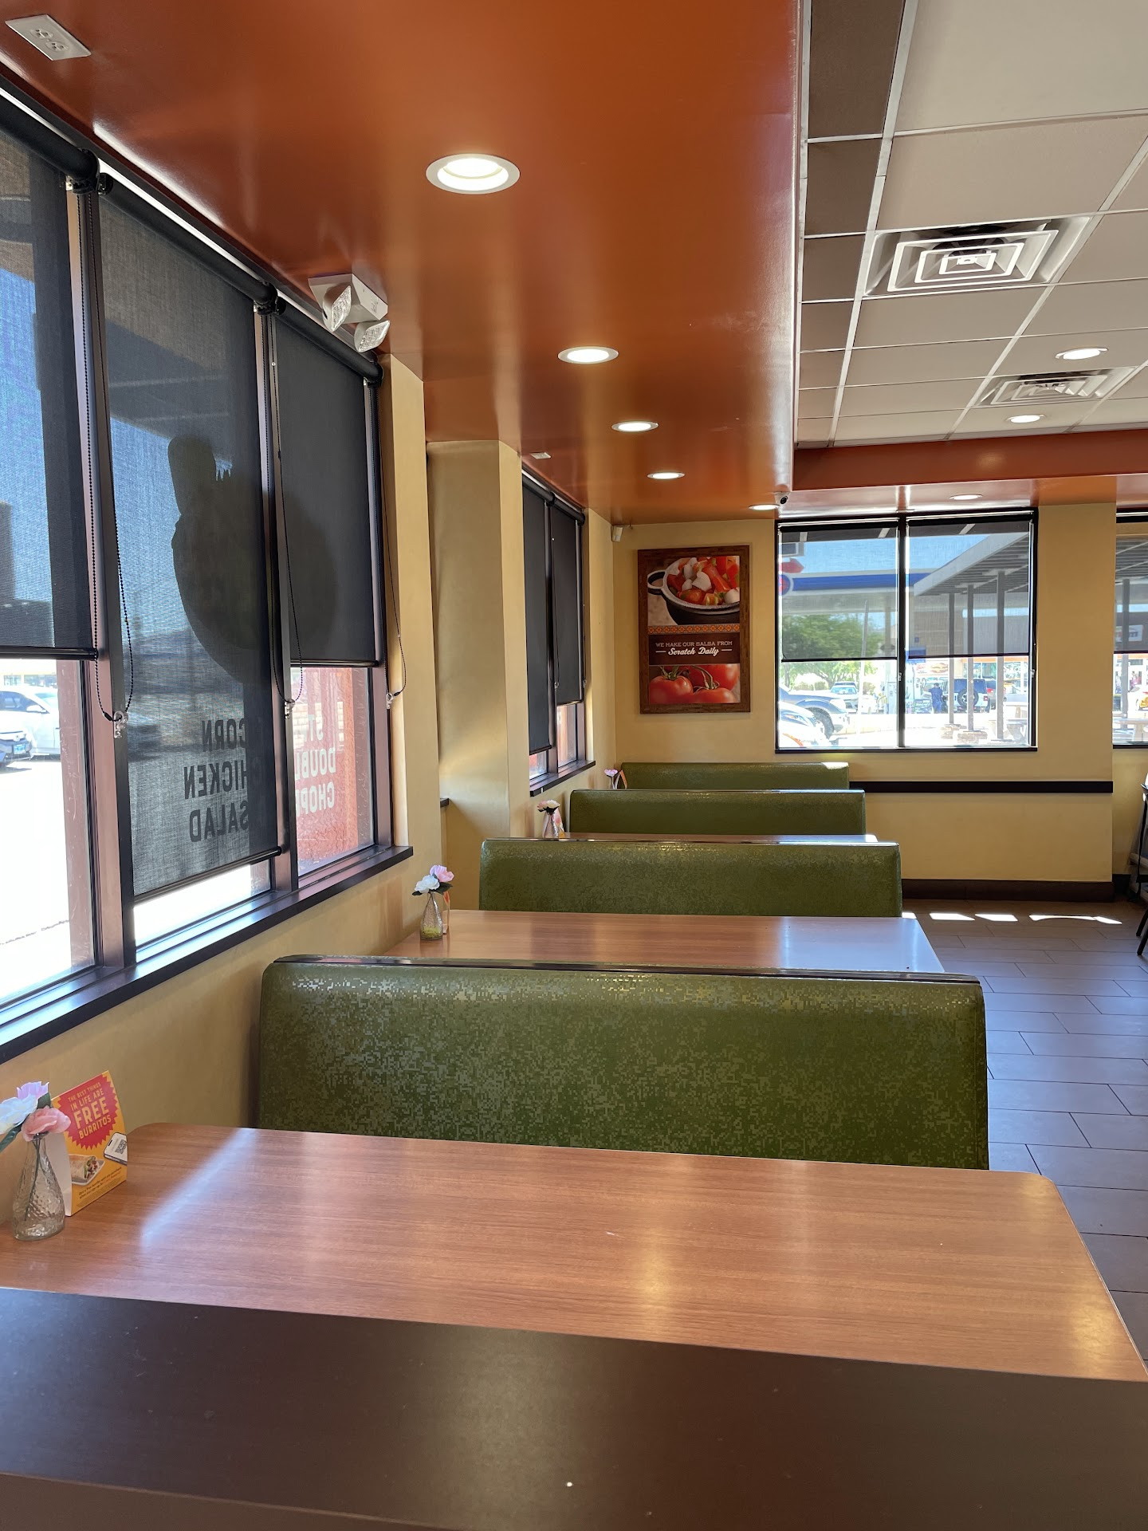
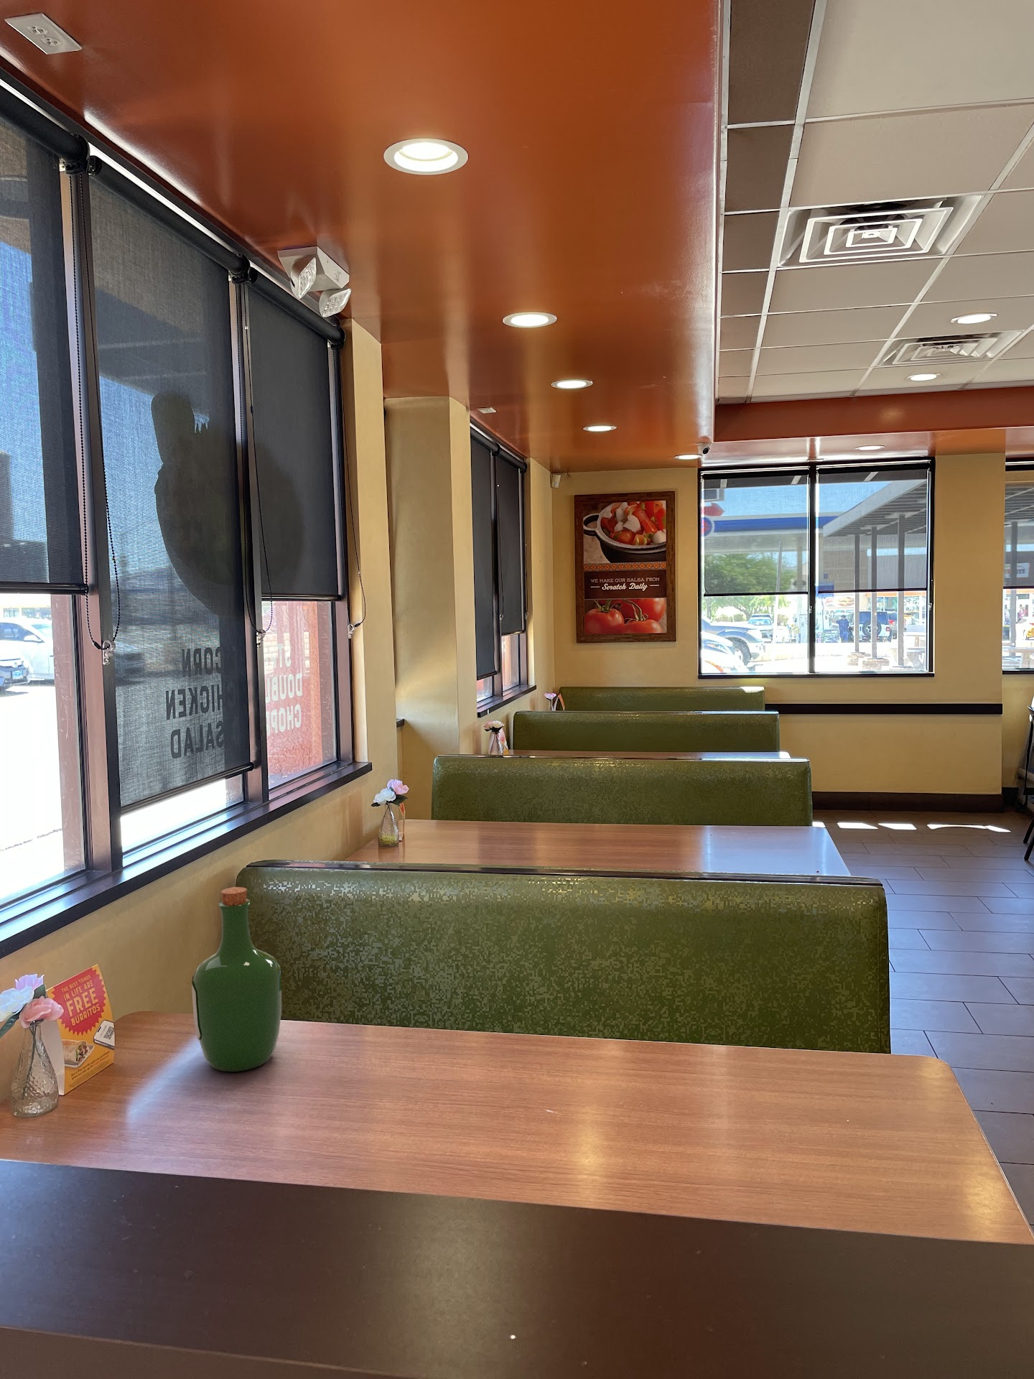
+ wine bottle (237, 974)
